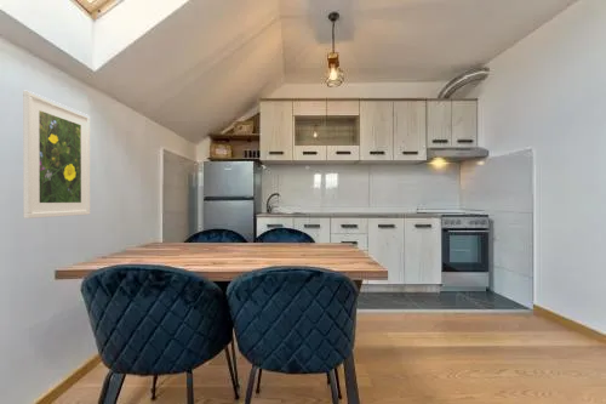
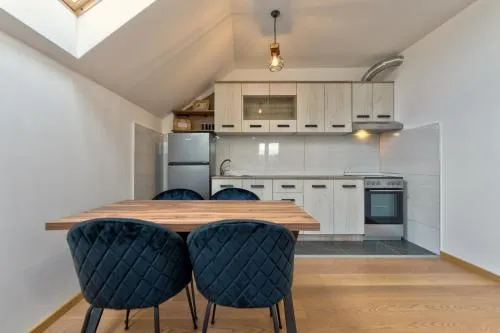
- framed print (61, 160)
